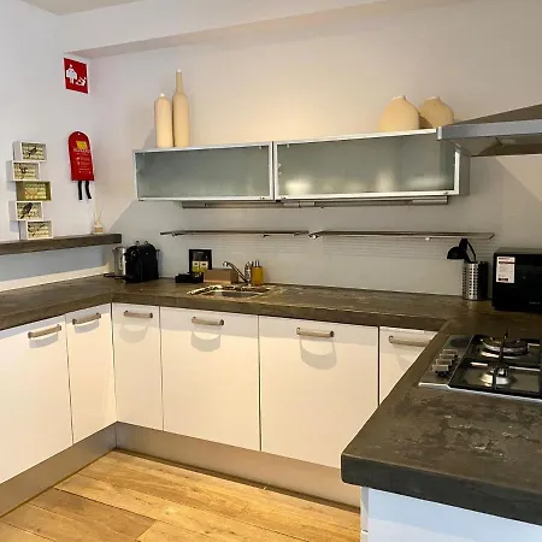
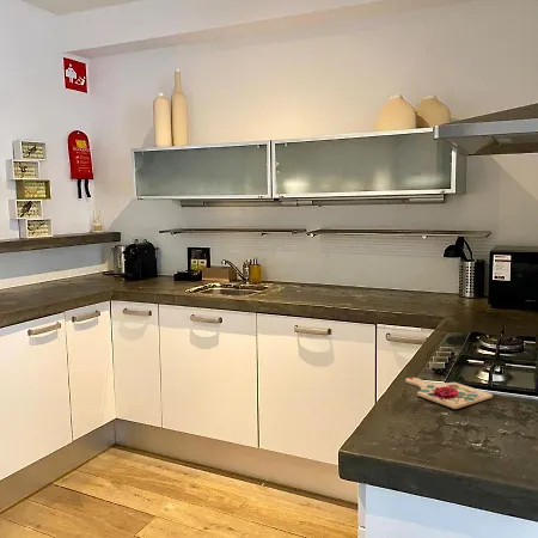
+ cutting board (439, 386)
